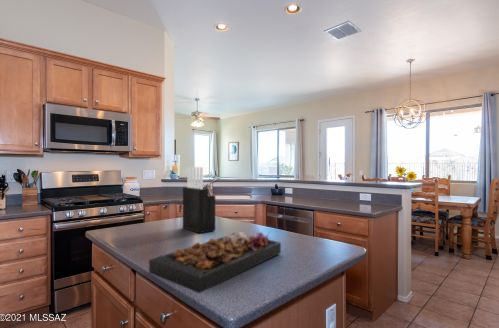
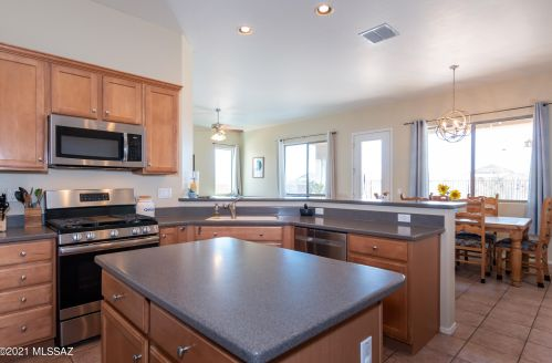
- knife block (200, 198)
- food platter (221, 248)
